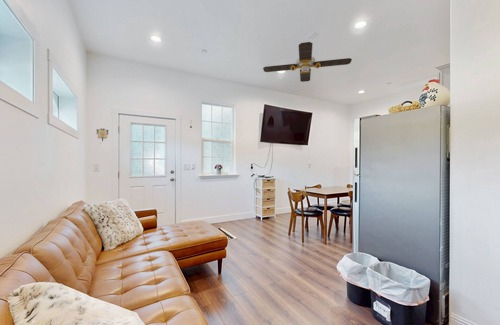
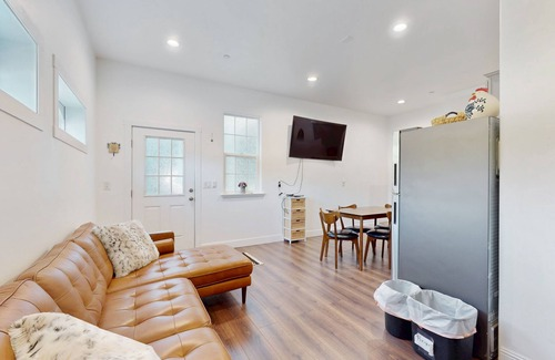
- ceiling fan (305, 58)
